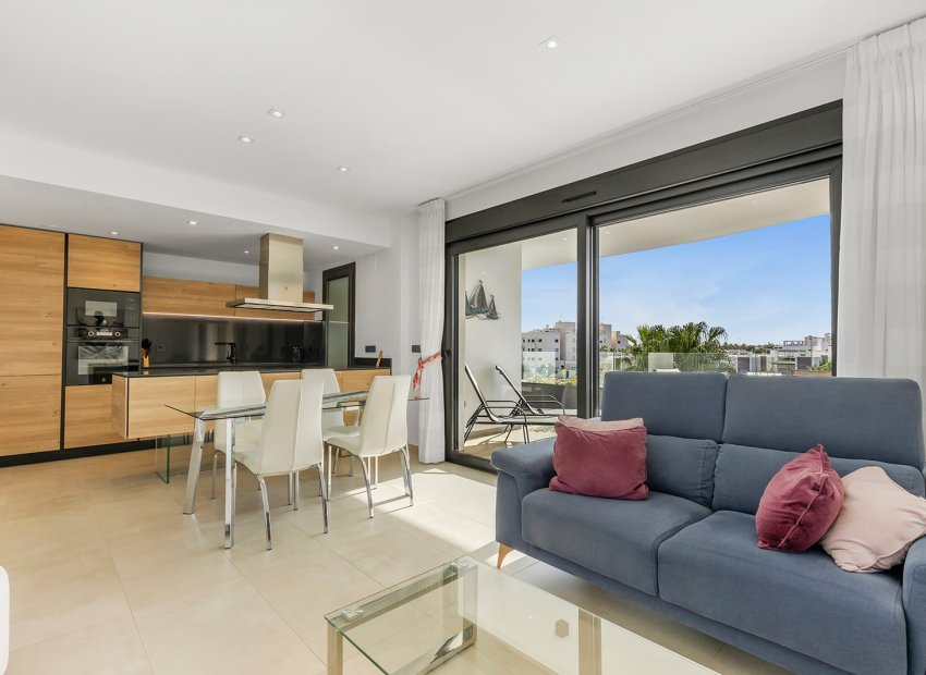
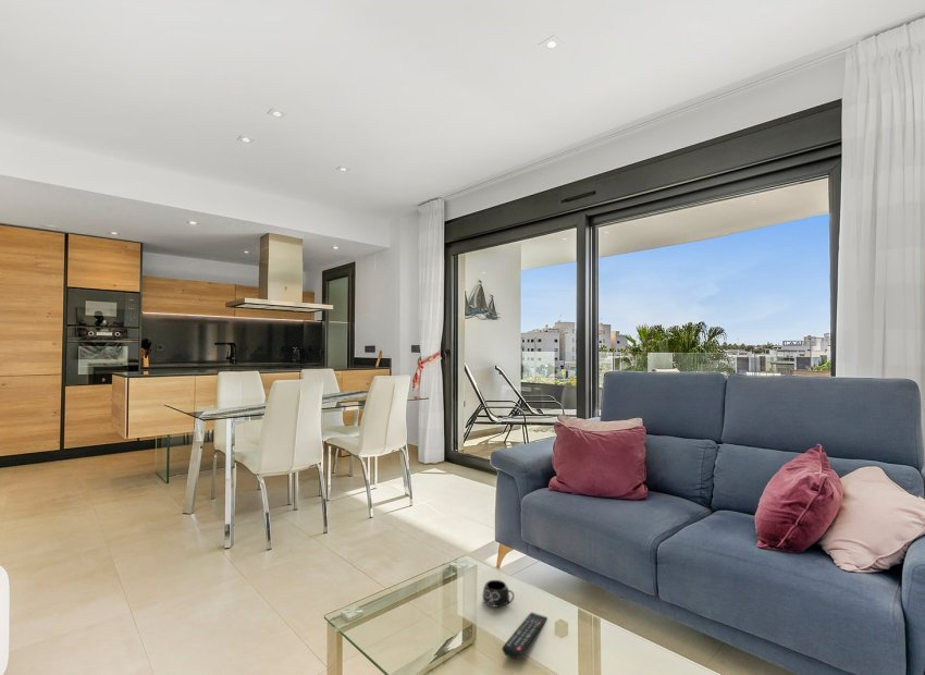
+ mug (498, 593)
+ remote control (526, 634)
